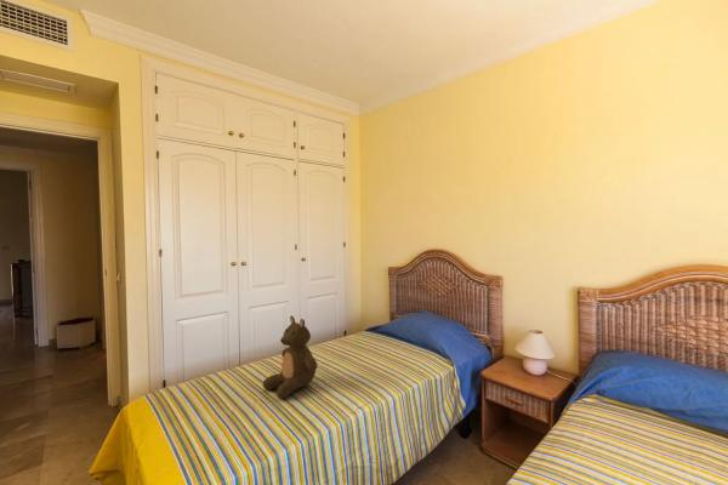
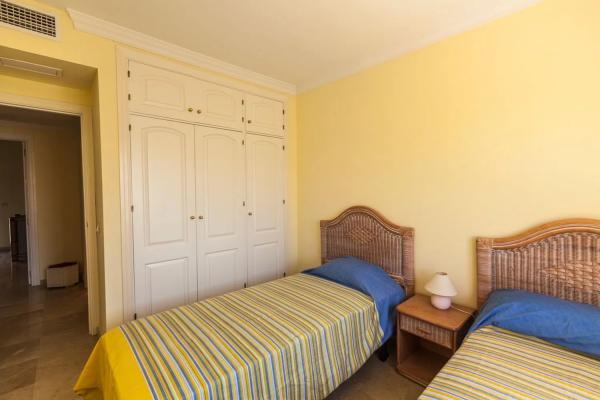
- stuffed bear (289, 353)
